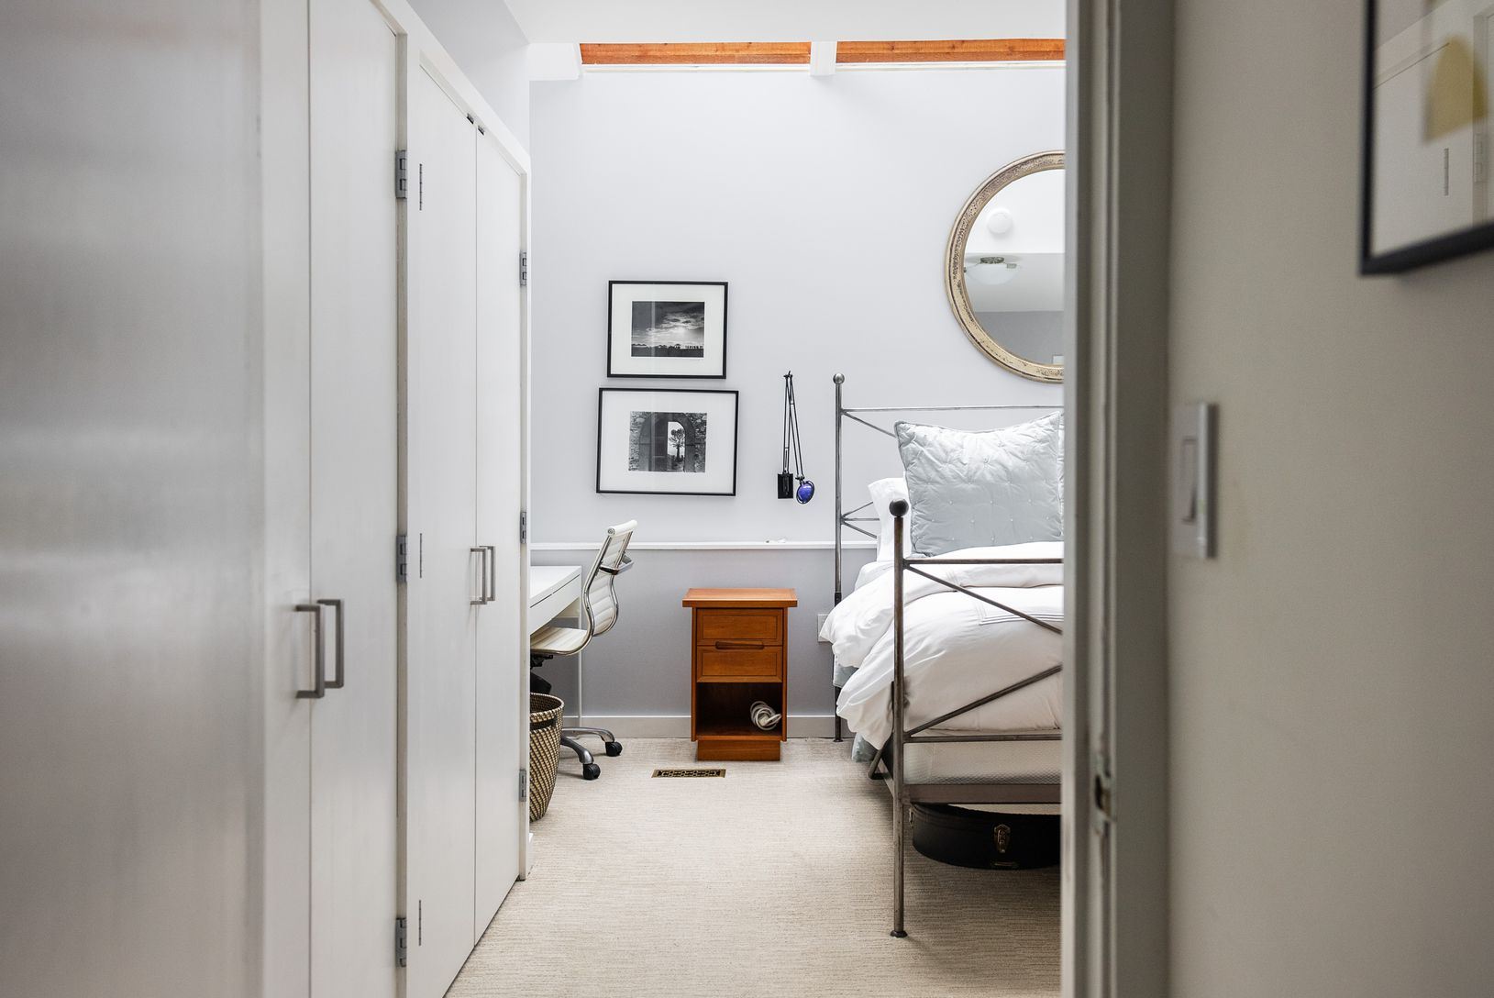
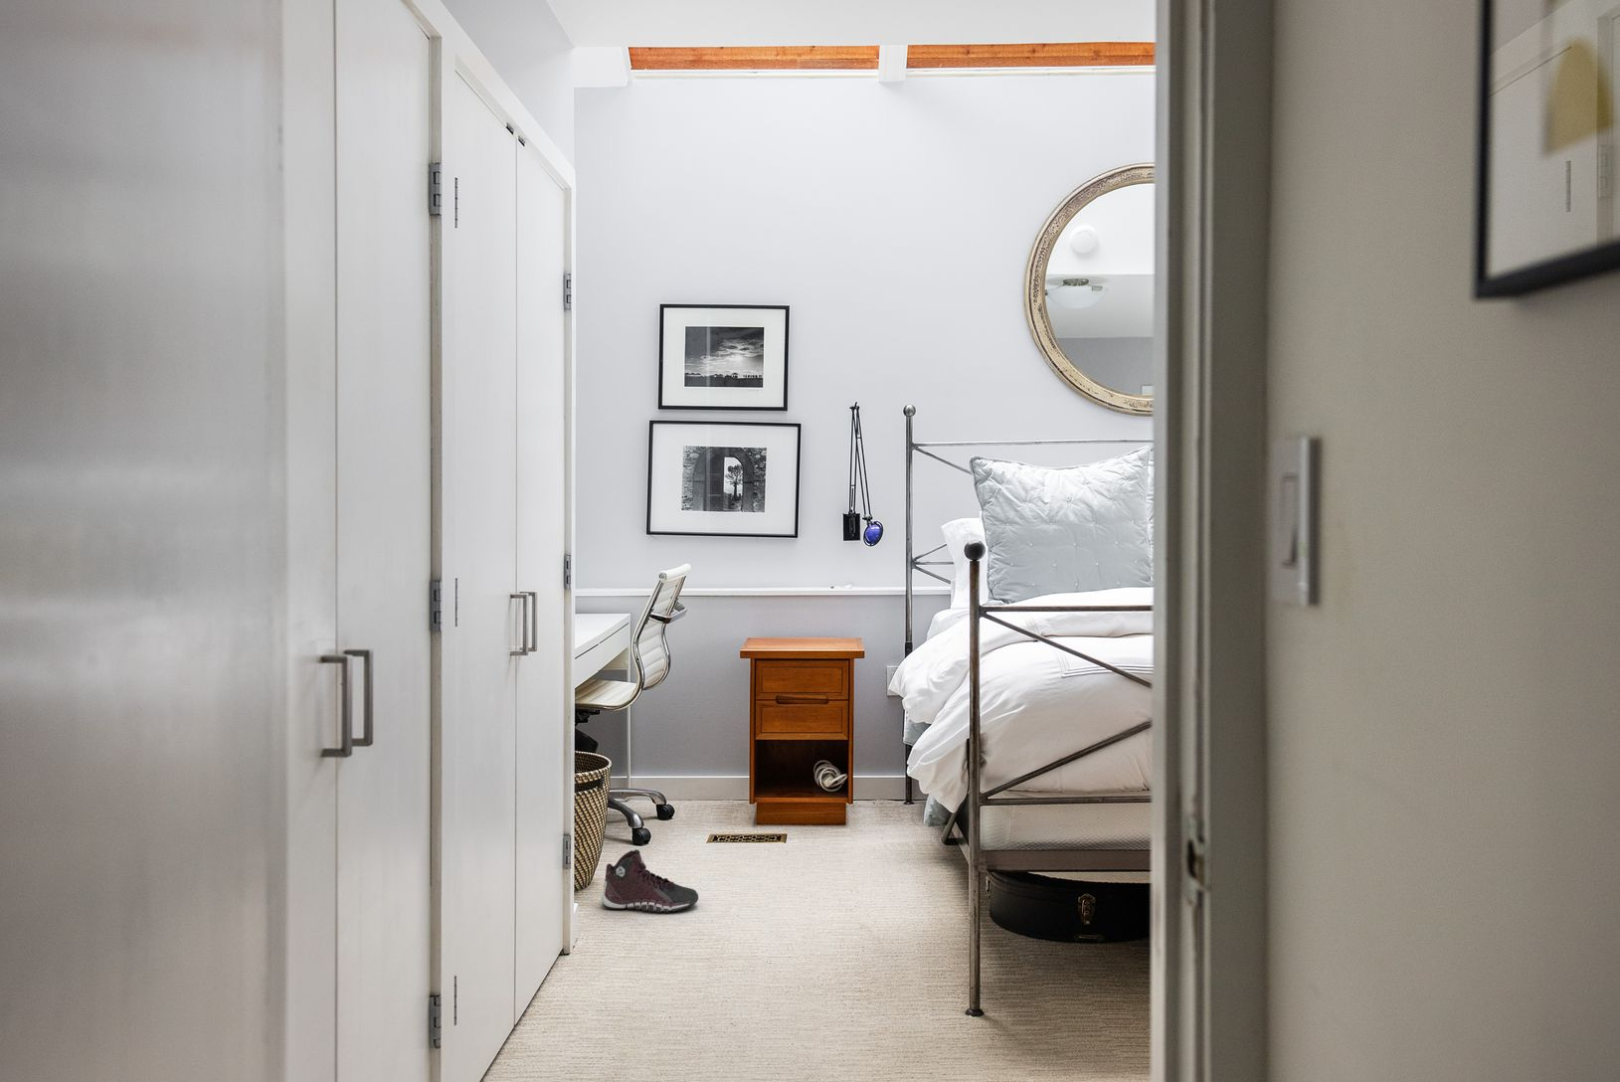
+ sneaker (649, 878)
